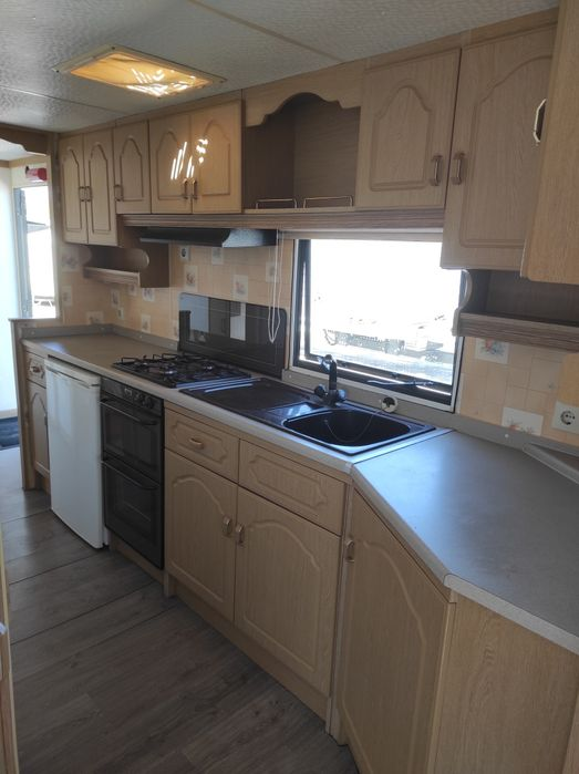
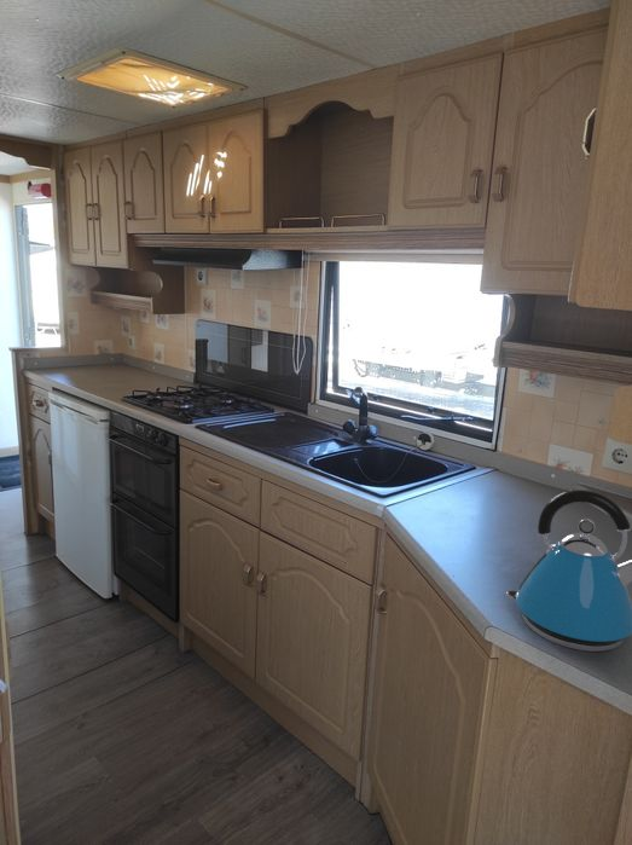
+ kettle (576, 557)
